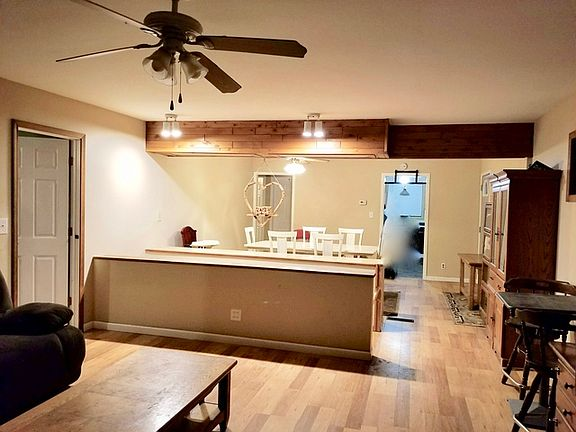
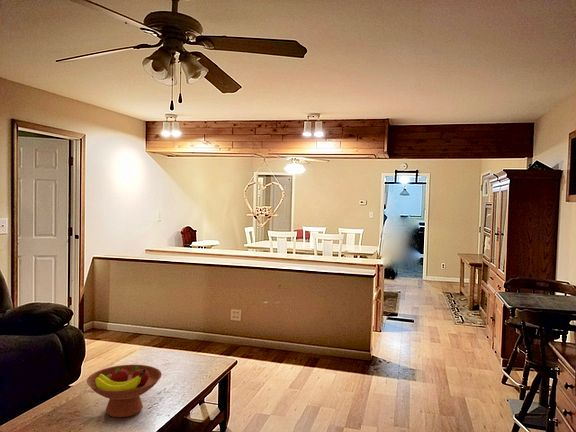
+ fruit bowl (124, 387)
